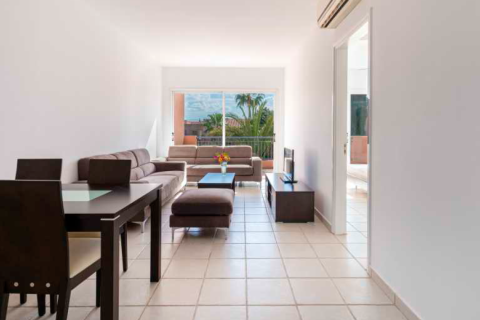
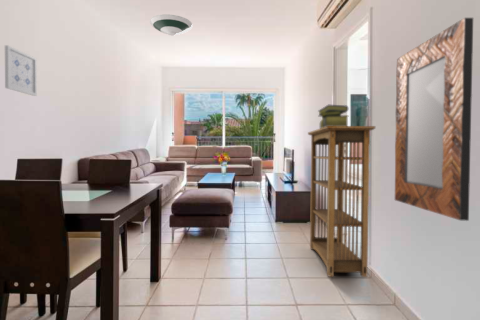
+ stack of books (332, 118)
+ home mirror (426, 125)
+ bookshelf (337, 195)
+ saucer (171, 29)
+ wall art (21, 72)
